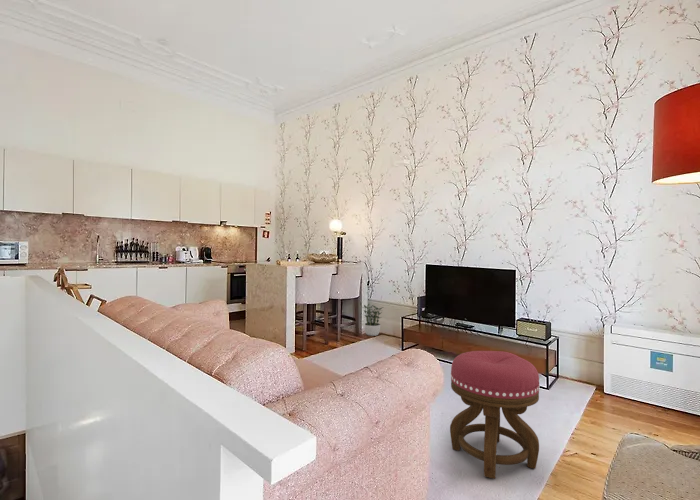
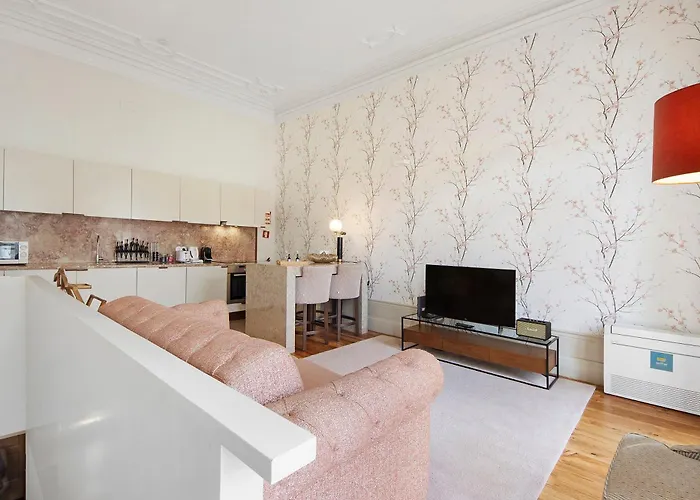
- potted plant (372, 318)
- ottoman (493, 407)
